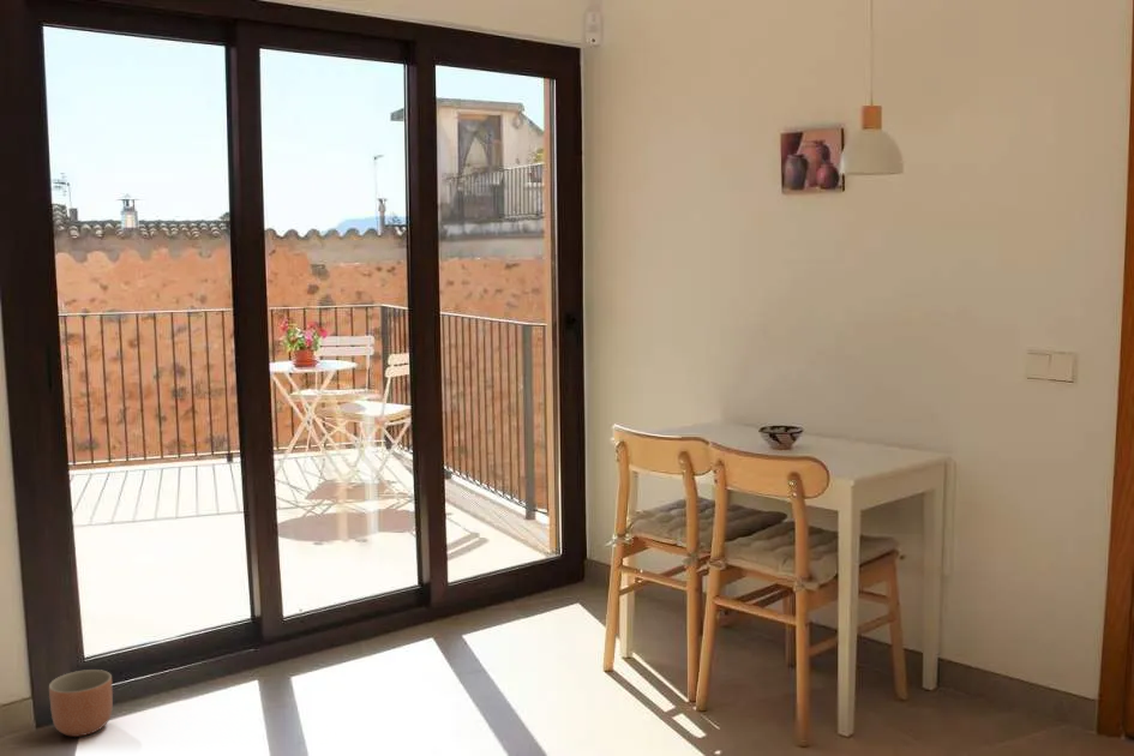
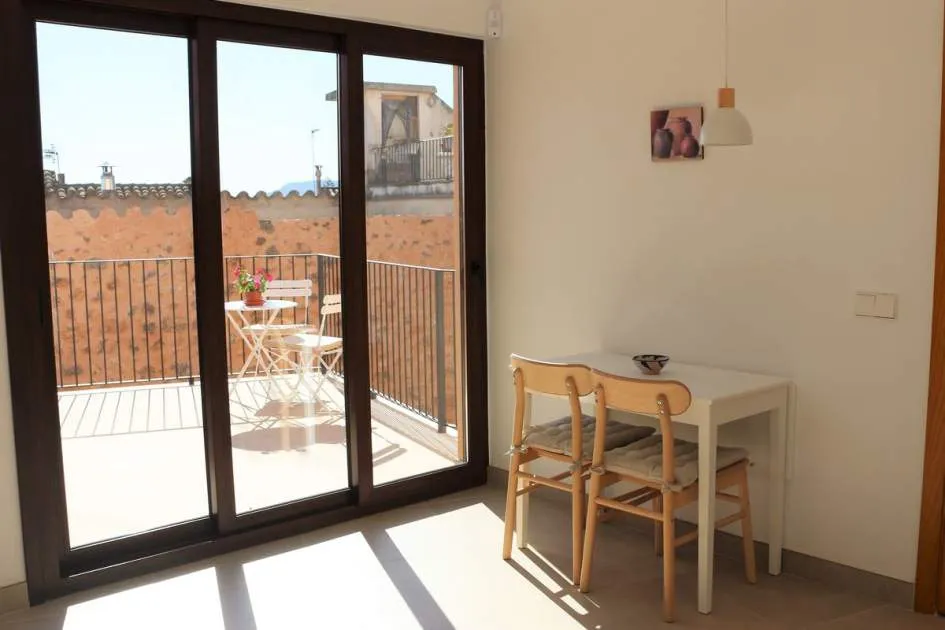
- planter (82, 704)
